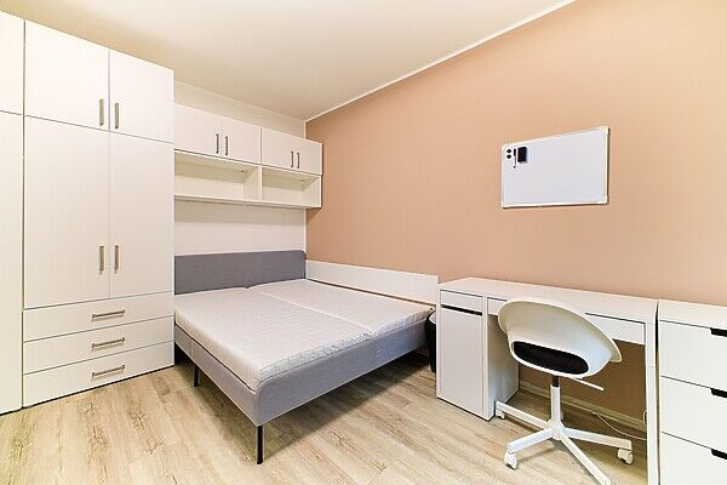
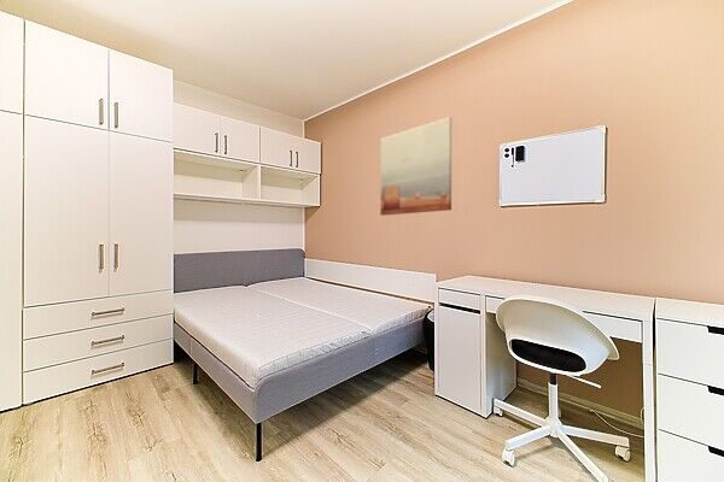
+ wall art (413, 170)
